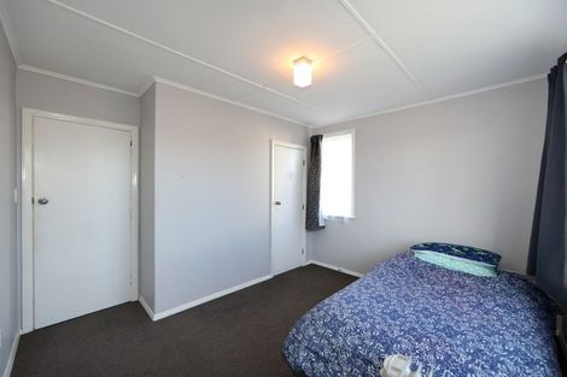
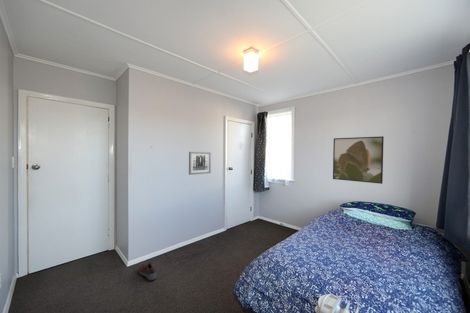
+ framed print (356, 159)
+ shoe (147, 267)
+ wall art (200, 162)
